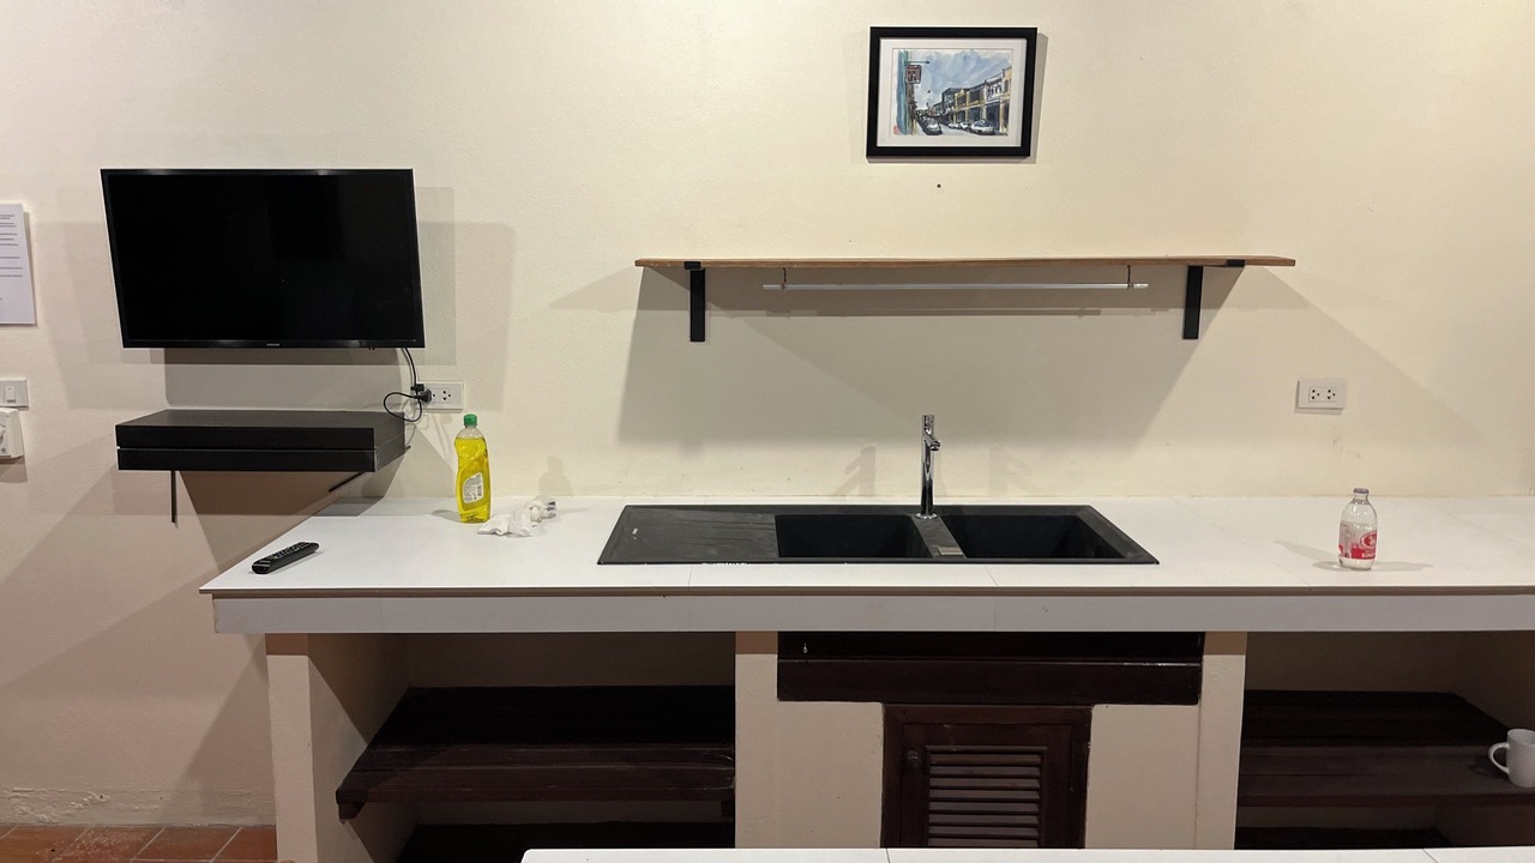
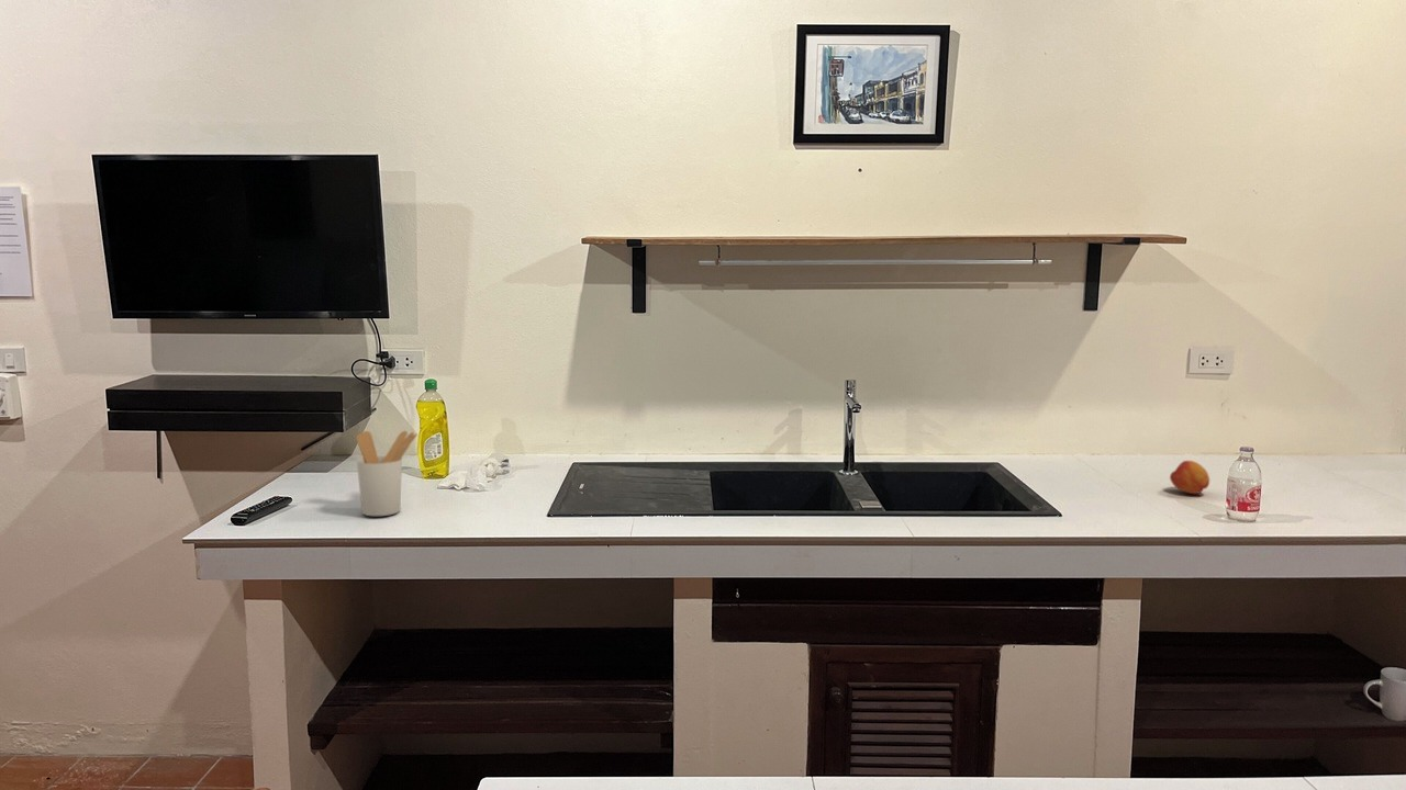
+ fruit (1190, 476)
+ utensil holder (389, 471)
